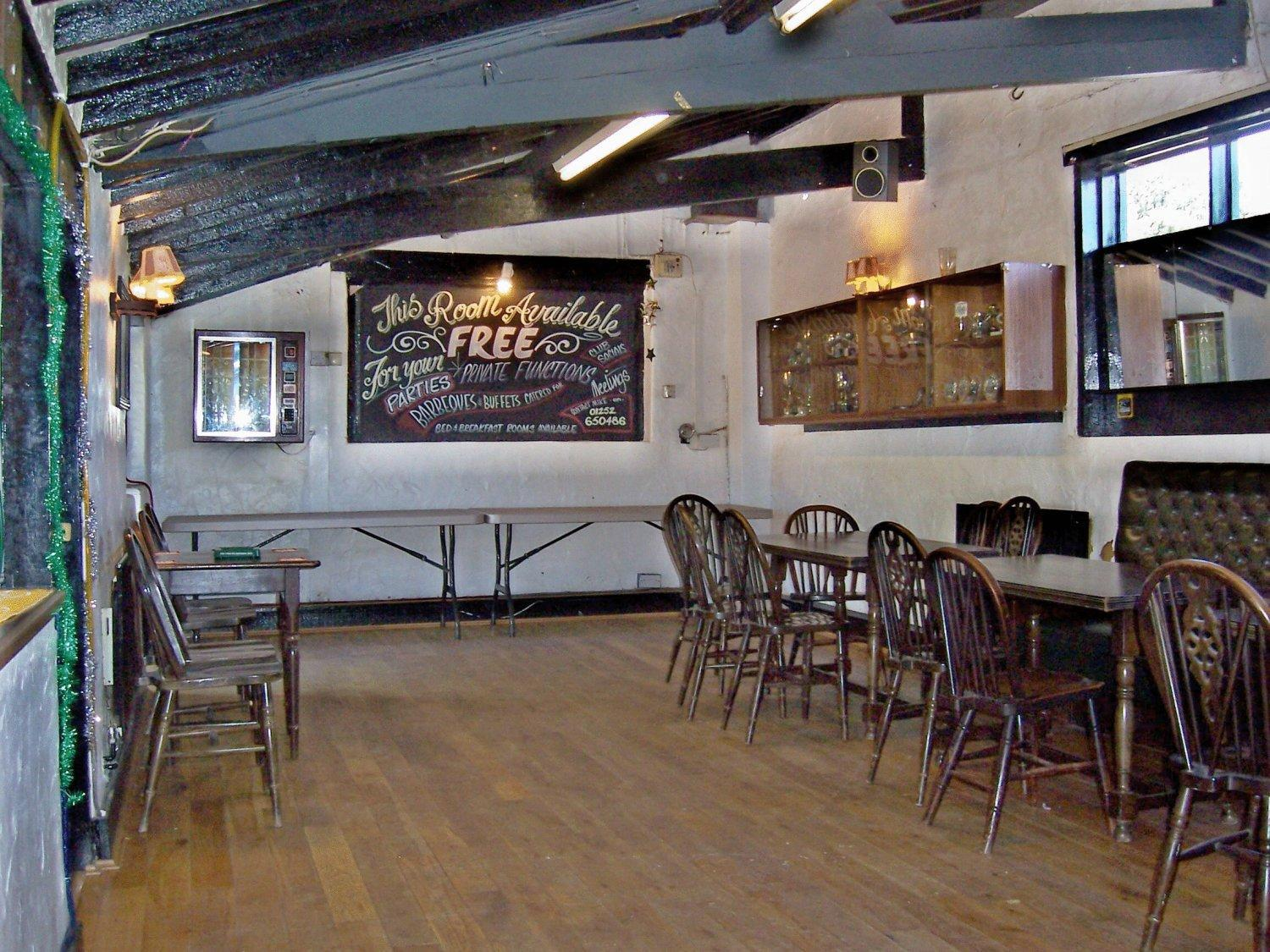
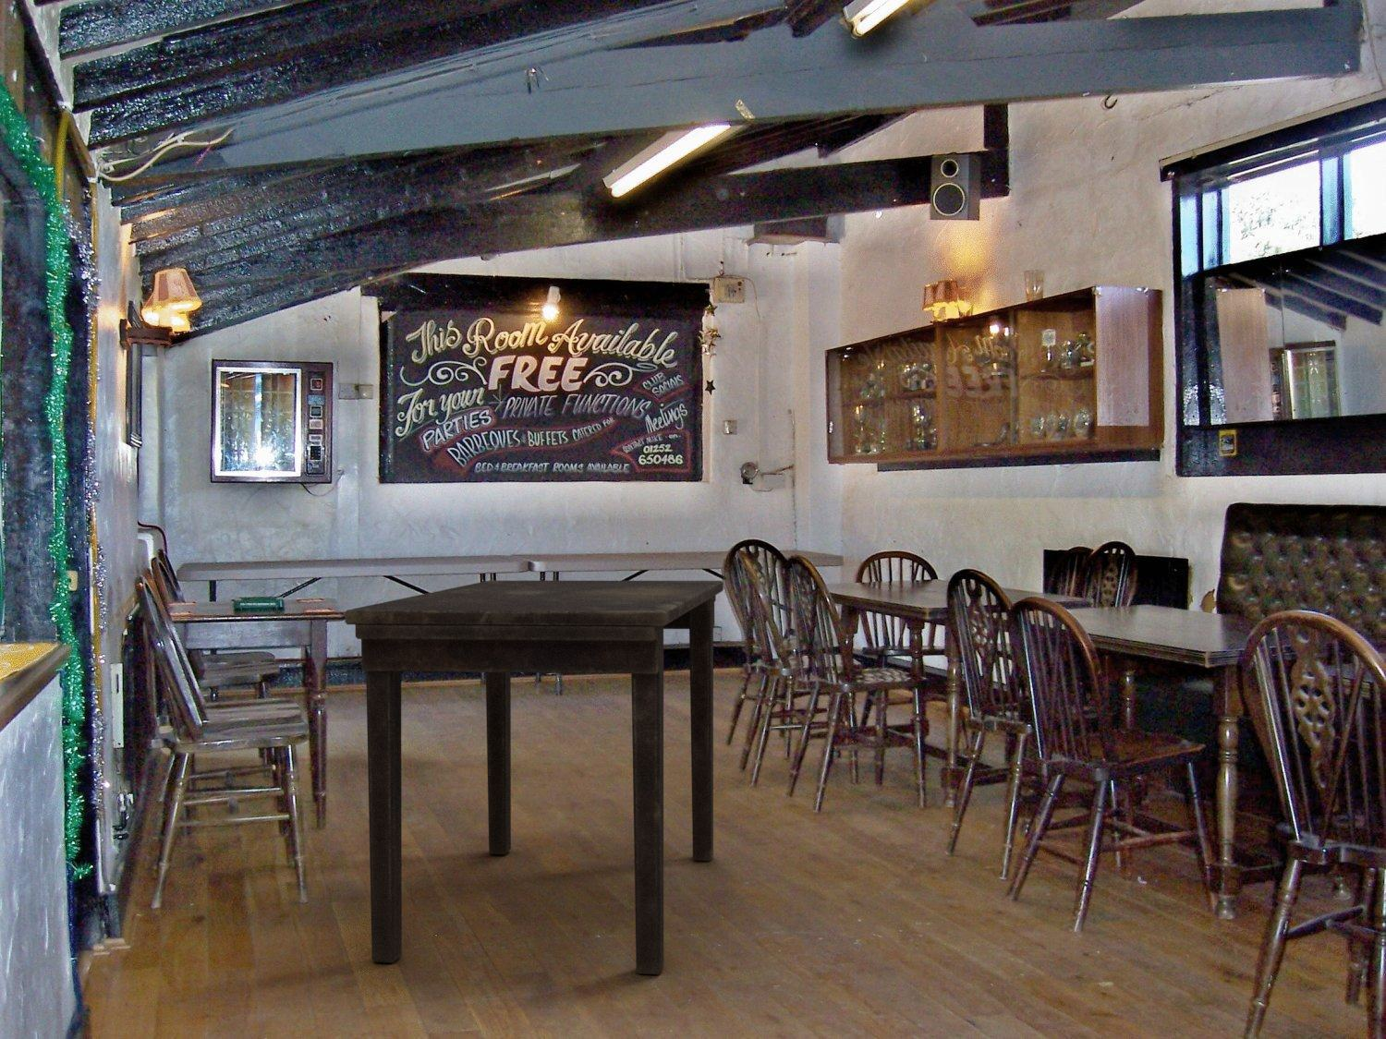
+ dining table (510, 748)
